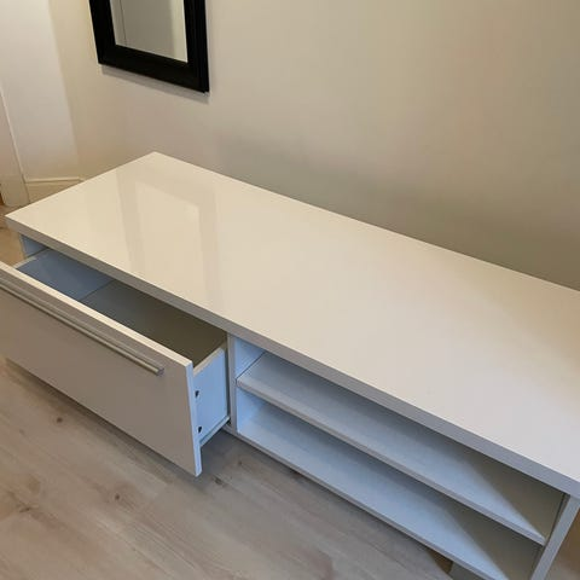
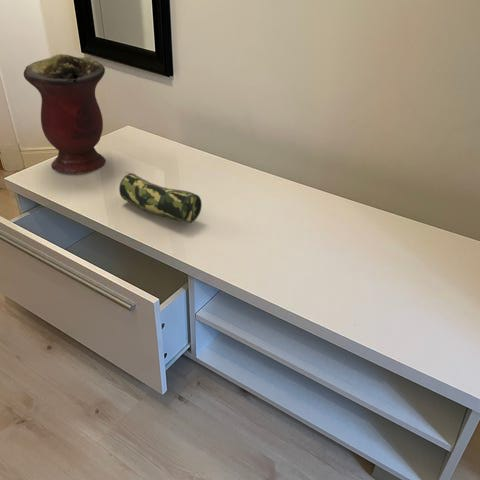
+ pencil case (157, 197)
+ vase (71, 113)
